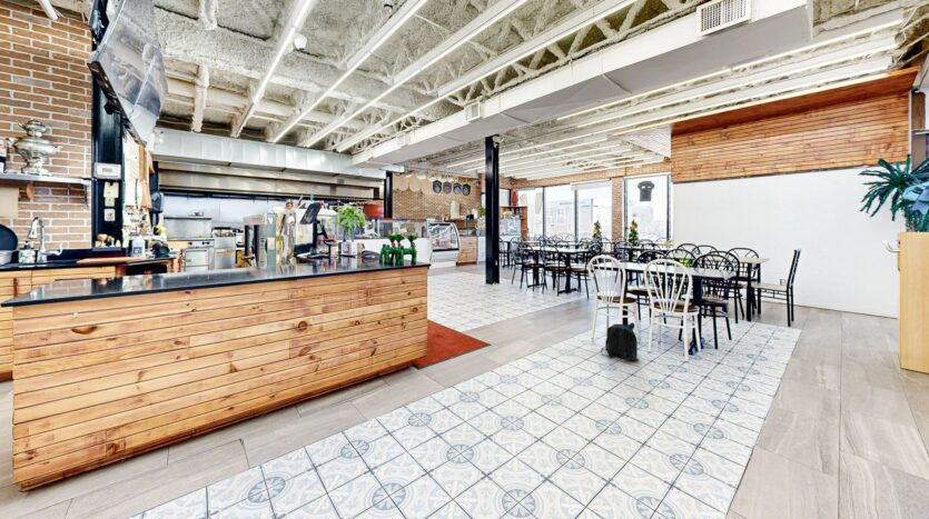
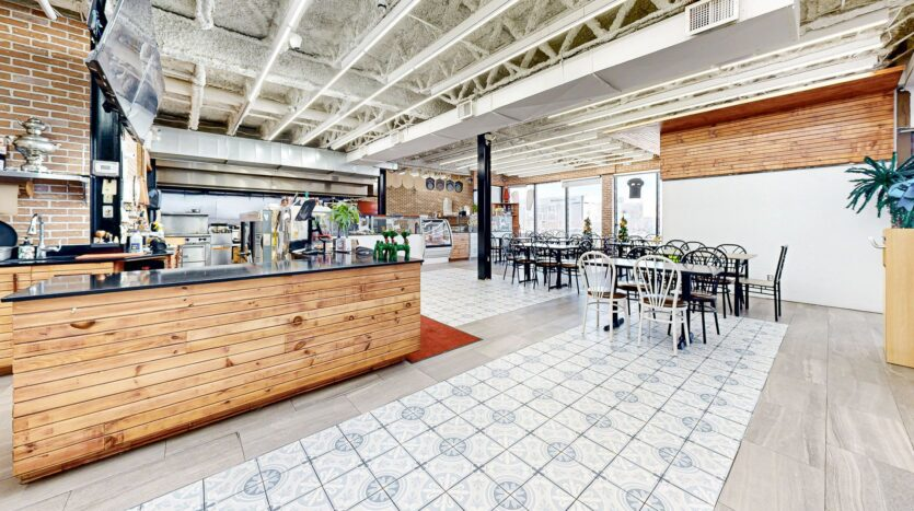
- backpack (620, 340)
